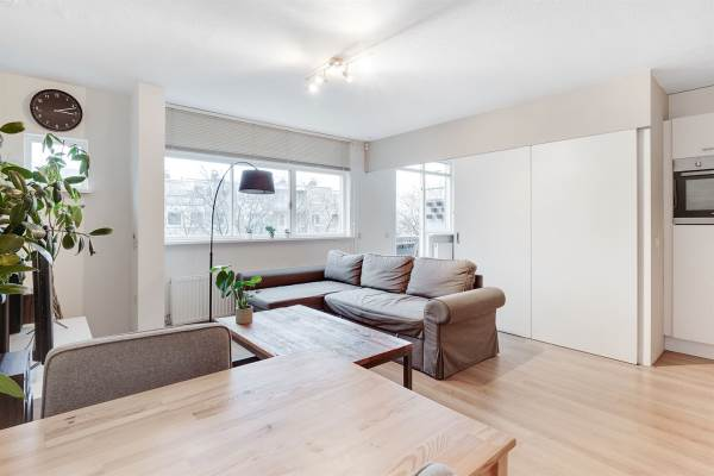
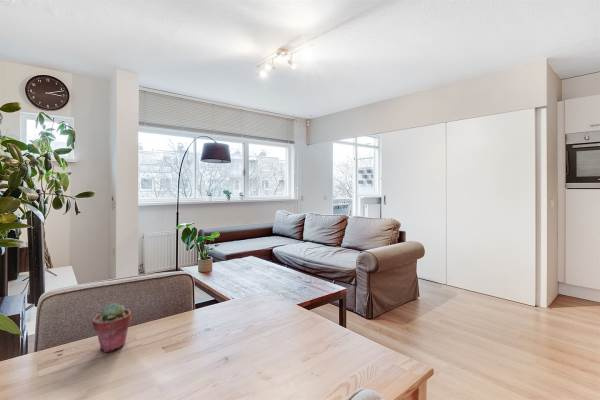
+ potted succulent (112, 324)
